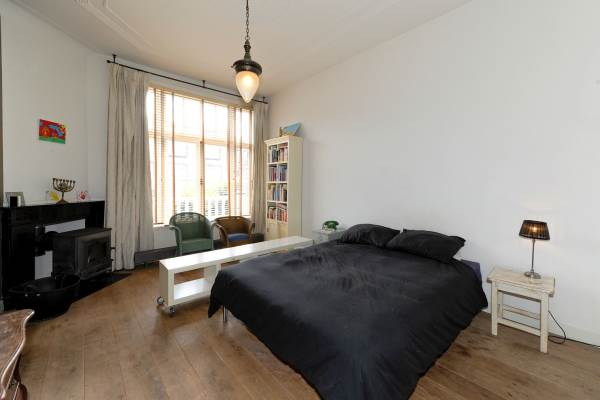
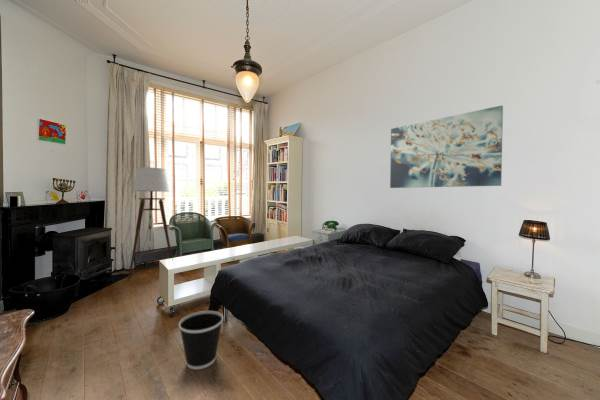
+ floor lamp (141, 219)
+ wall art (438, 153)
+ wastebasket (201, 340)
